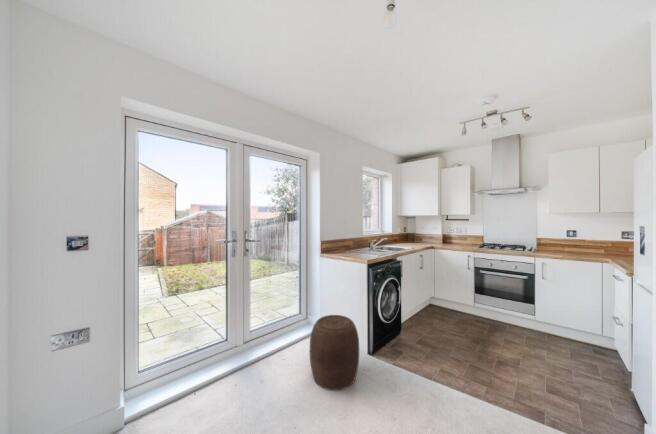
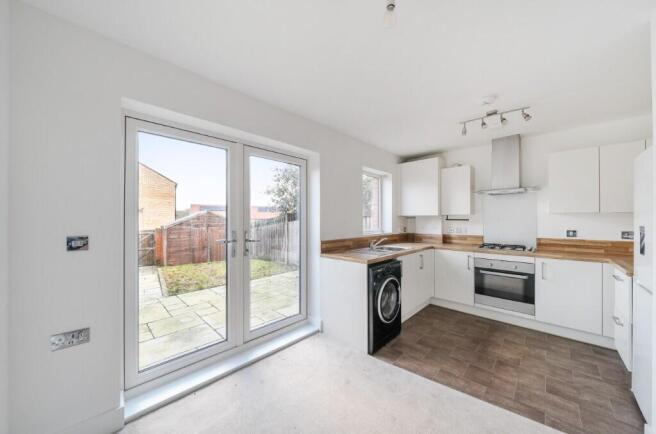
- stool (334, 348)
